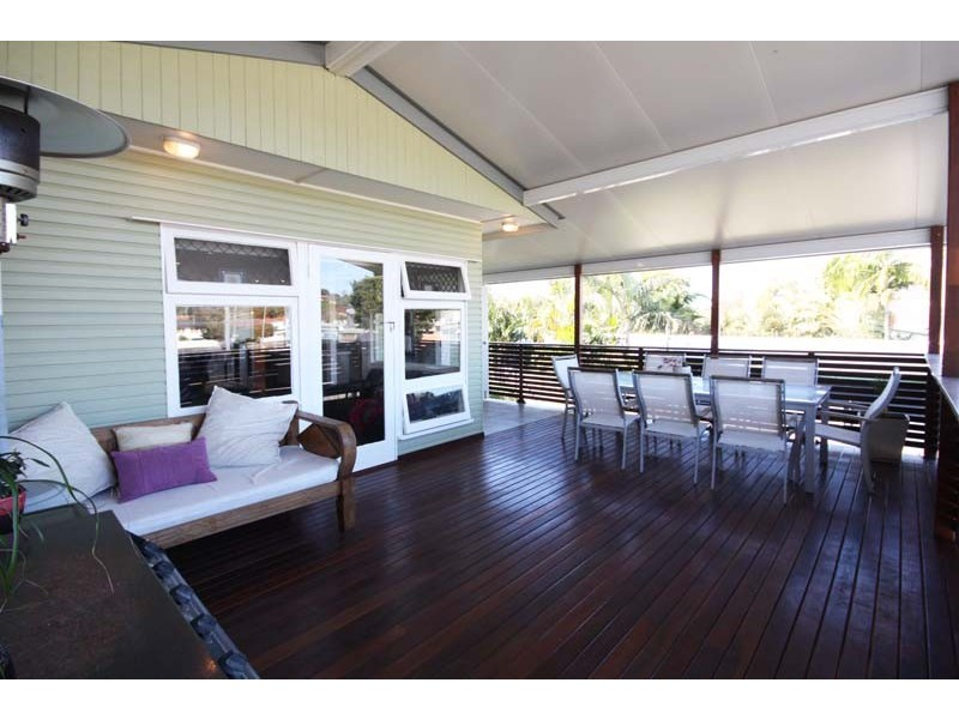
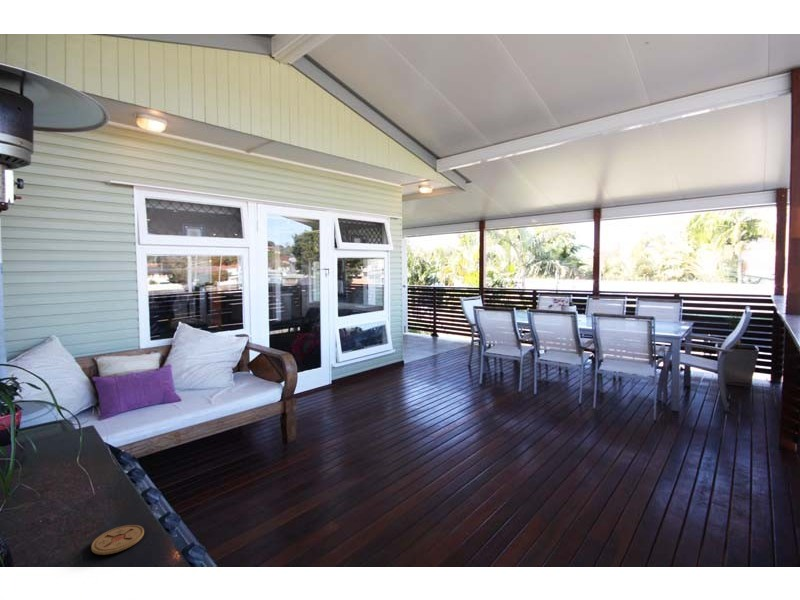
+ coaster (118, 539)
